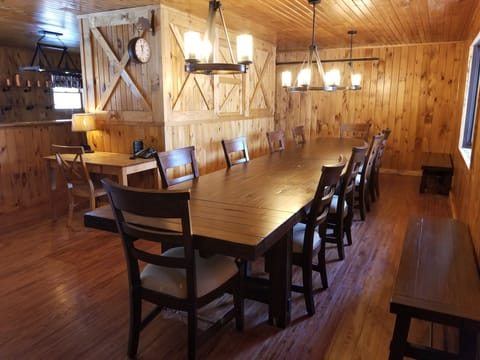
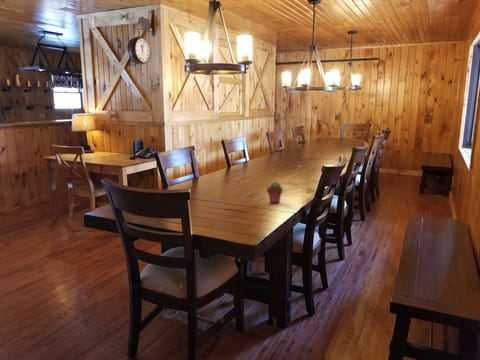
+ potted succulent (274, 192)
